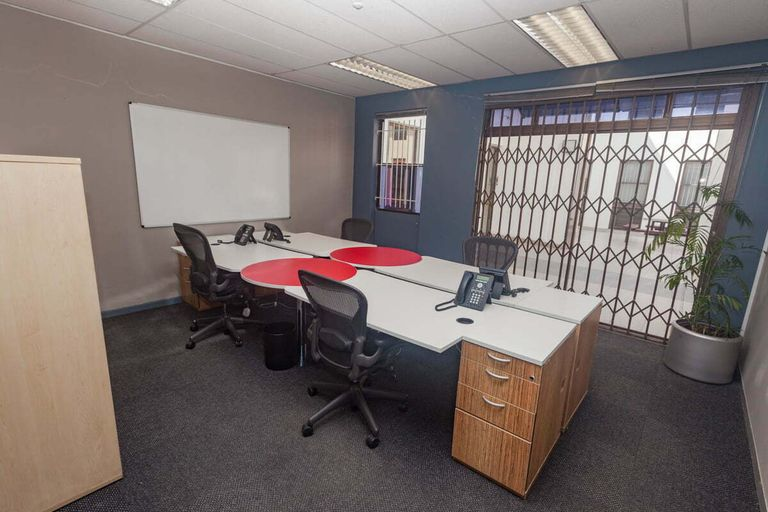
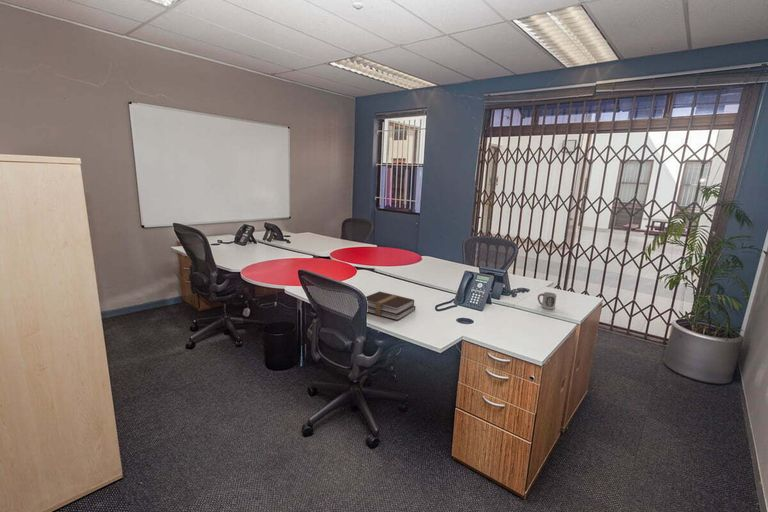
+ book (387, 304)
+ cup (546, 300)
